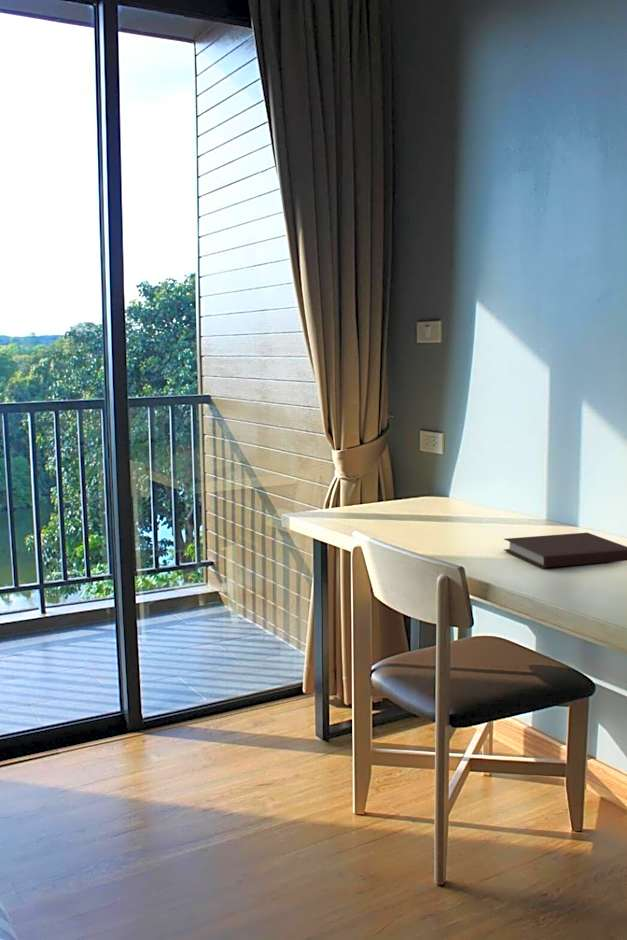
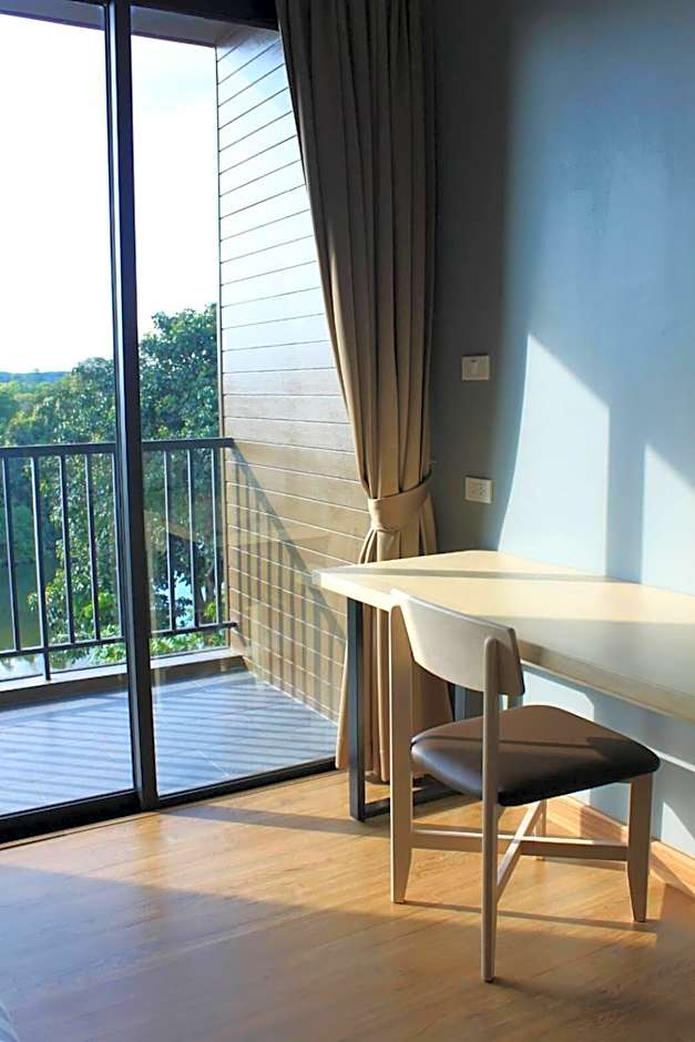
- notebook (566, 549)
